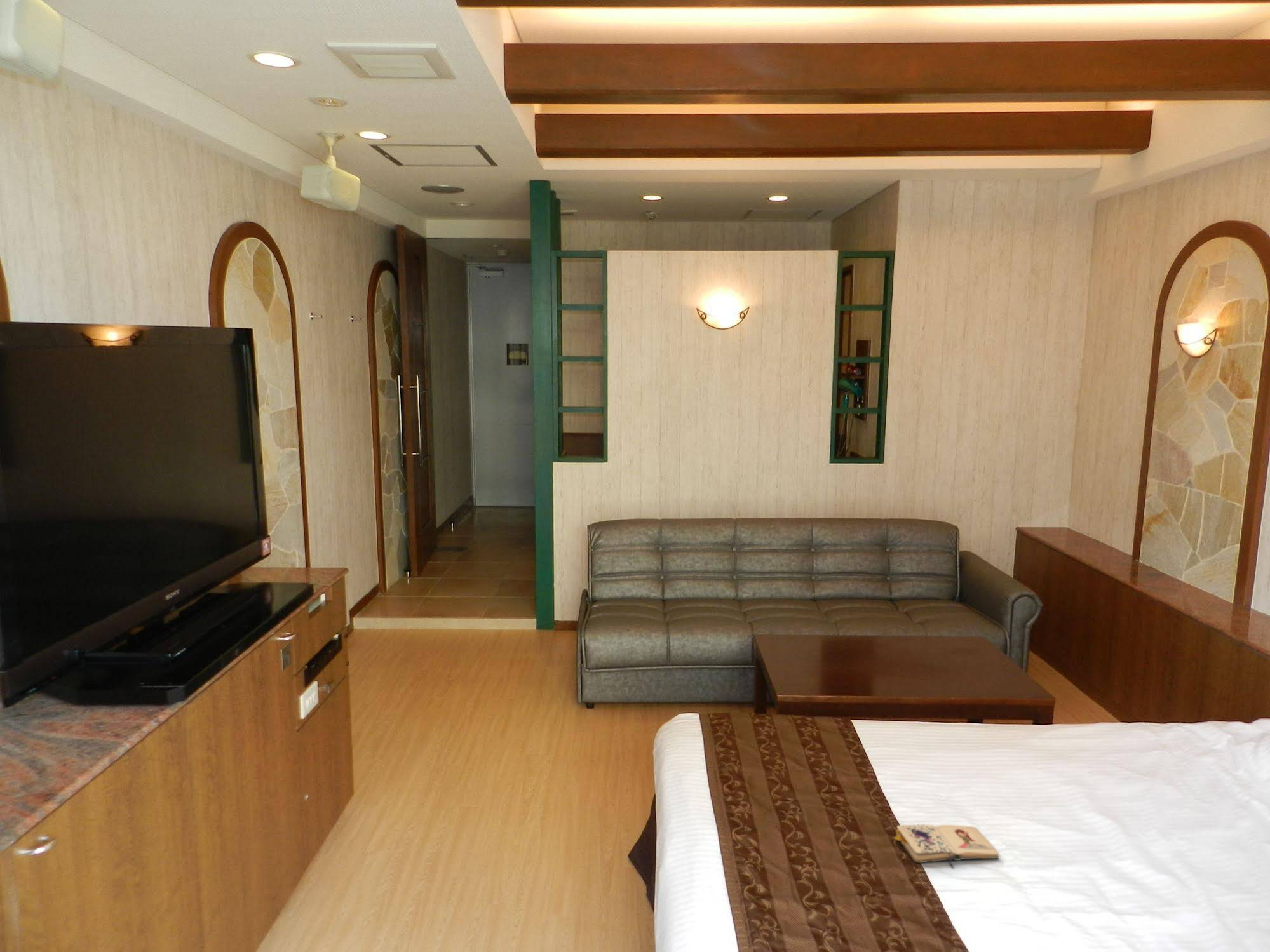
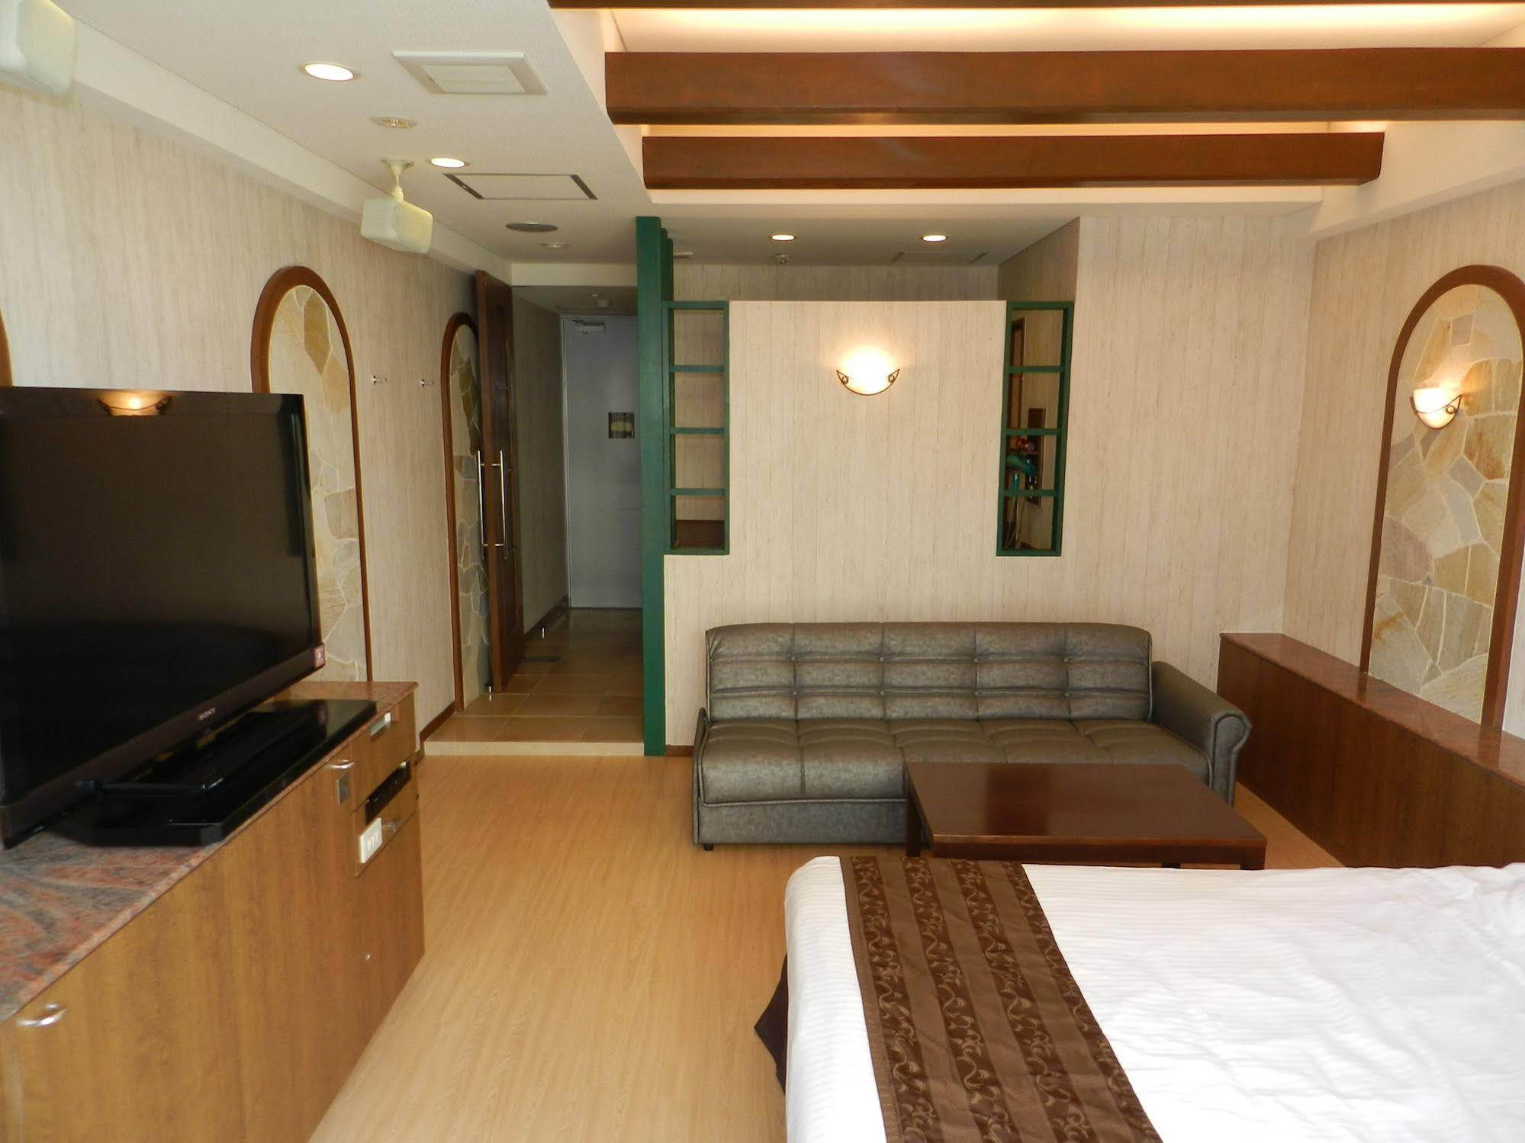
- paperback book (941, 843)
